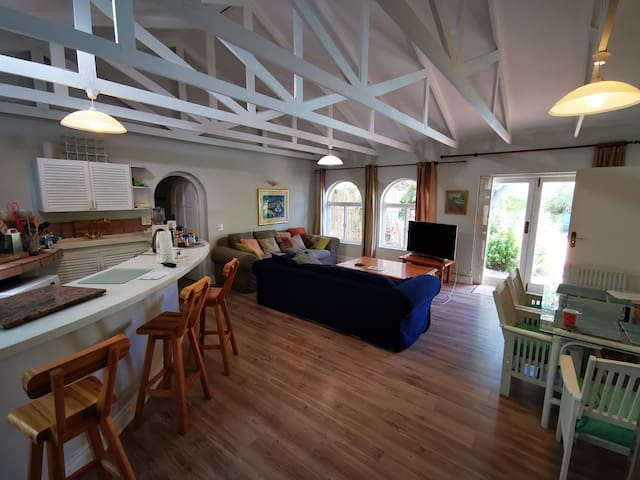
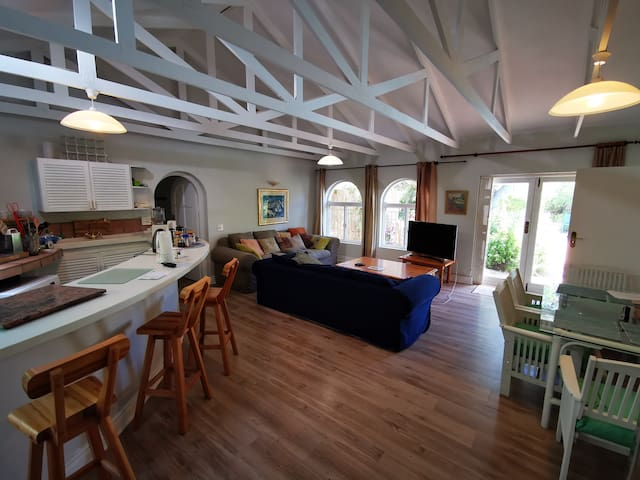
- mug (569, 318)
